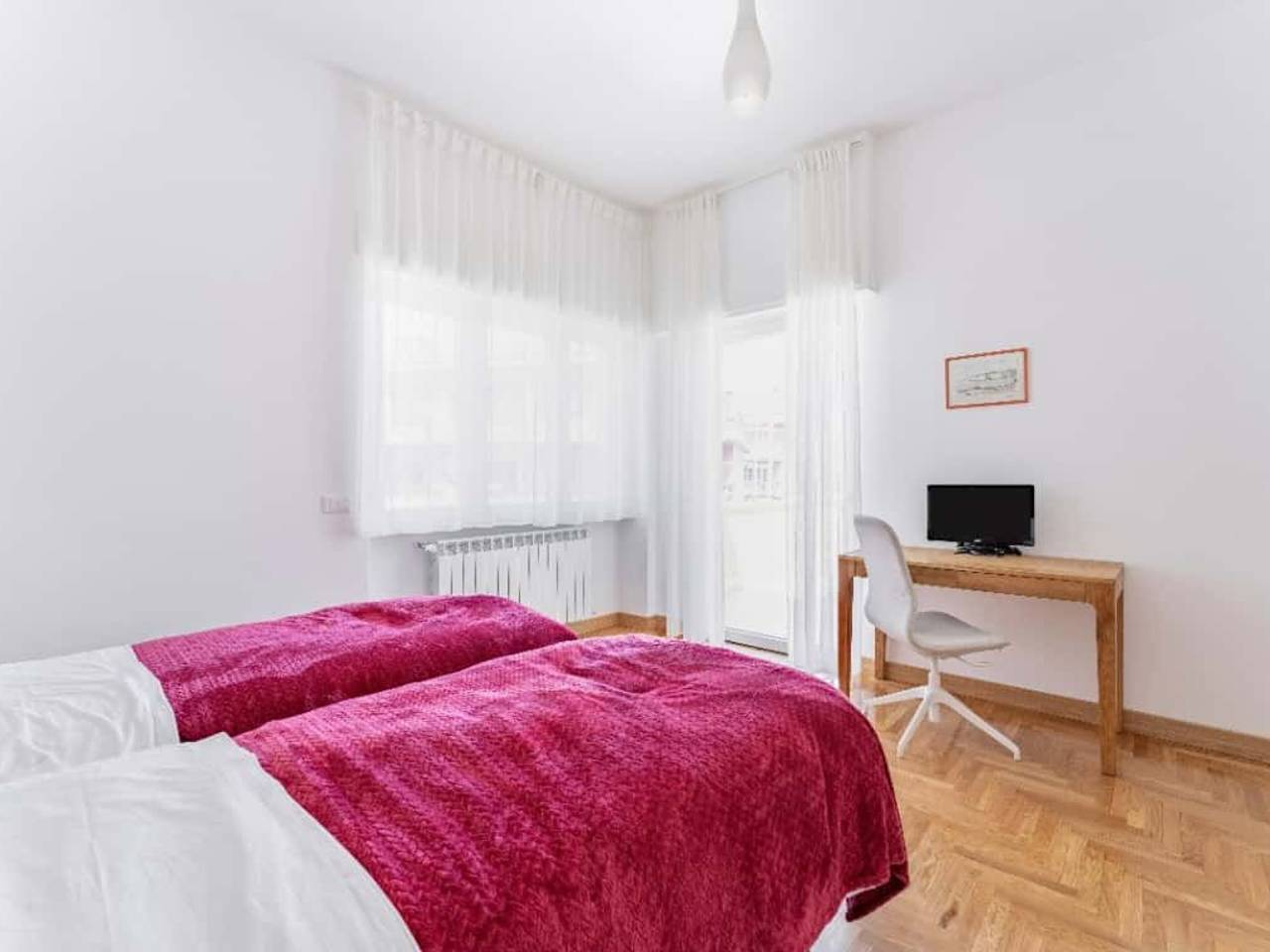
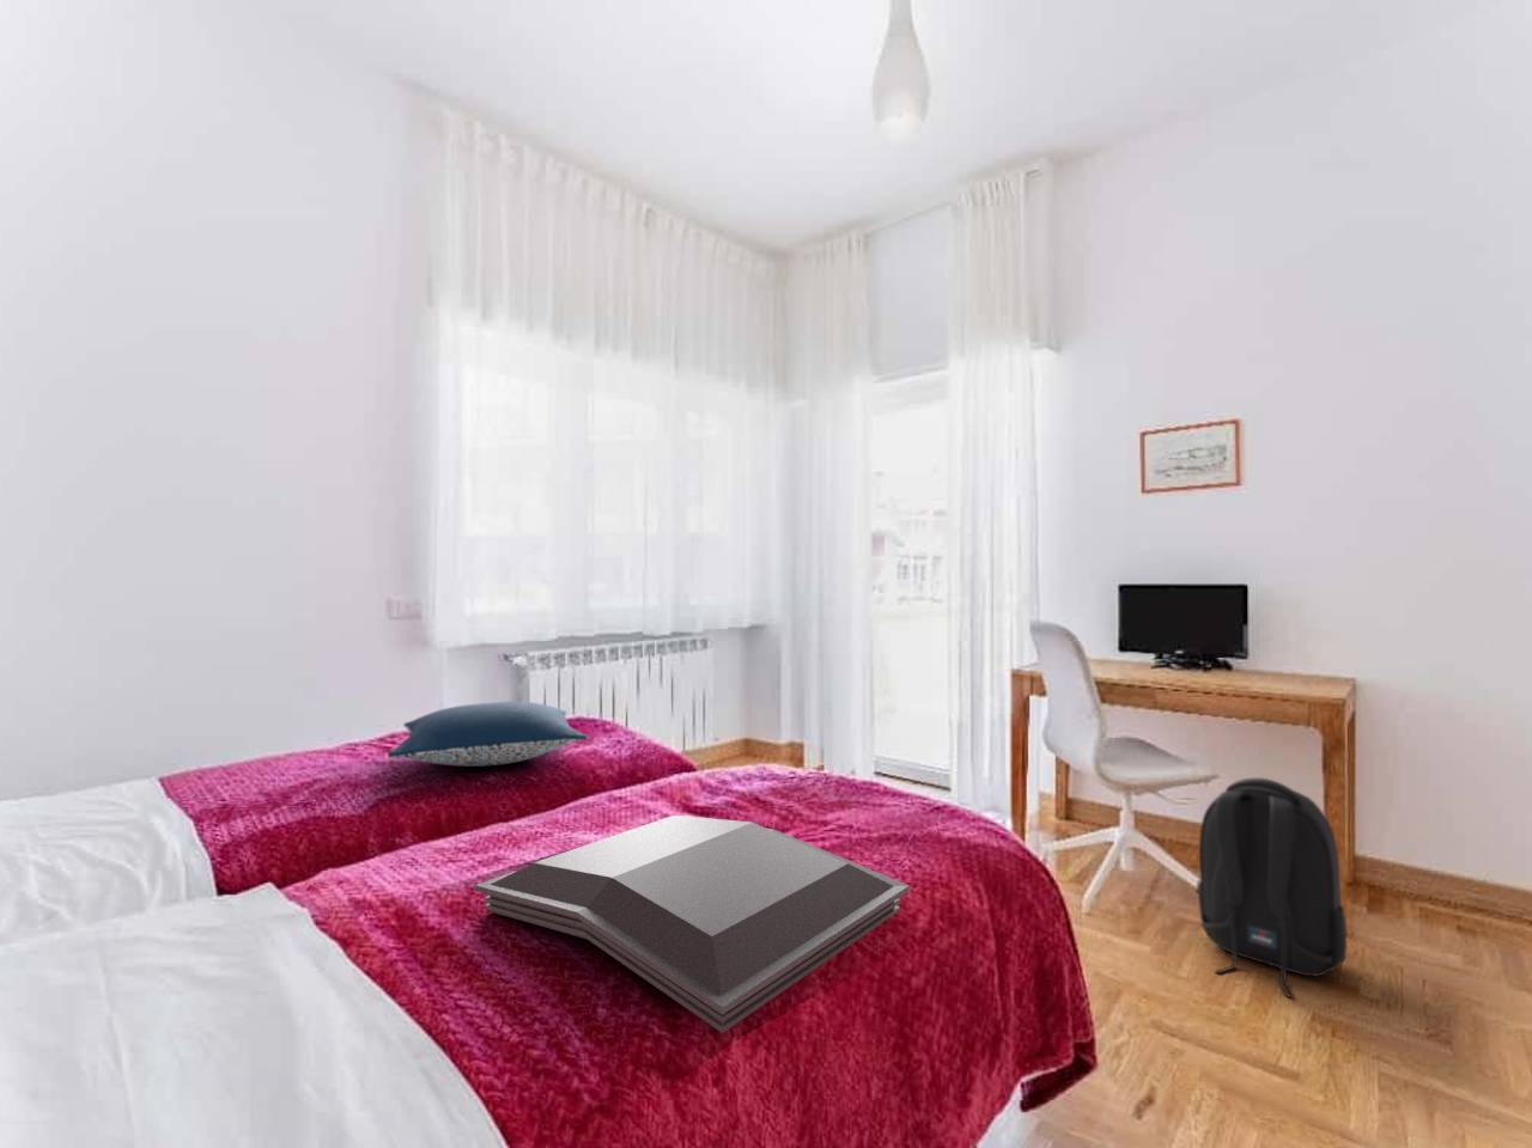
+ backpack (1264, 869)
+ pillow (490, 731)
+ serving tray (690, 879)
